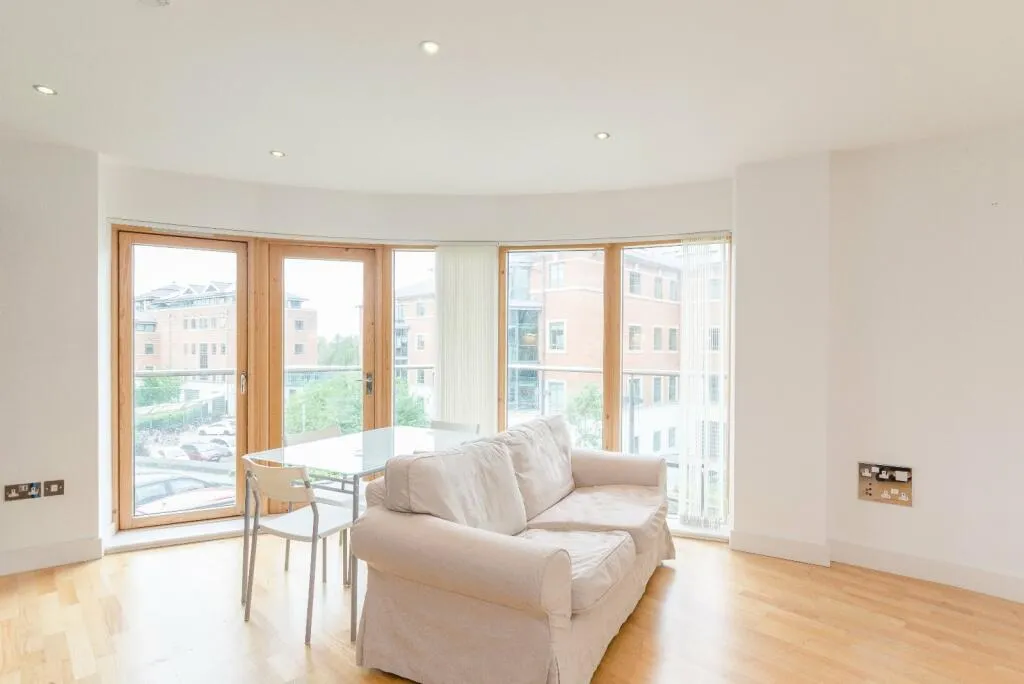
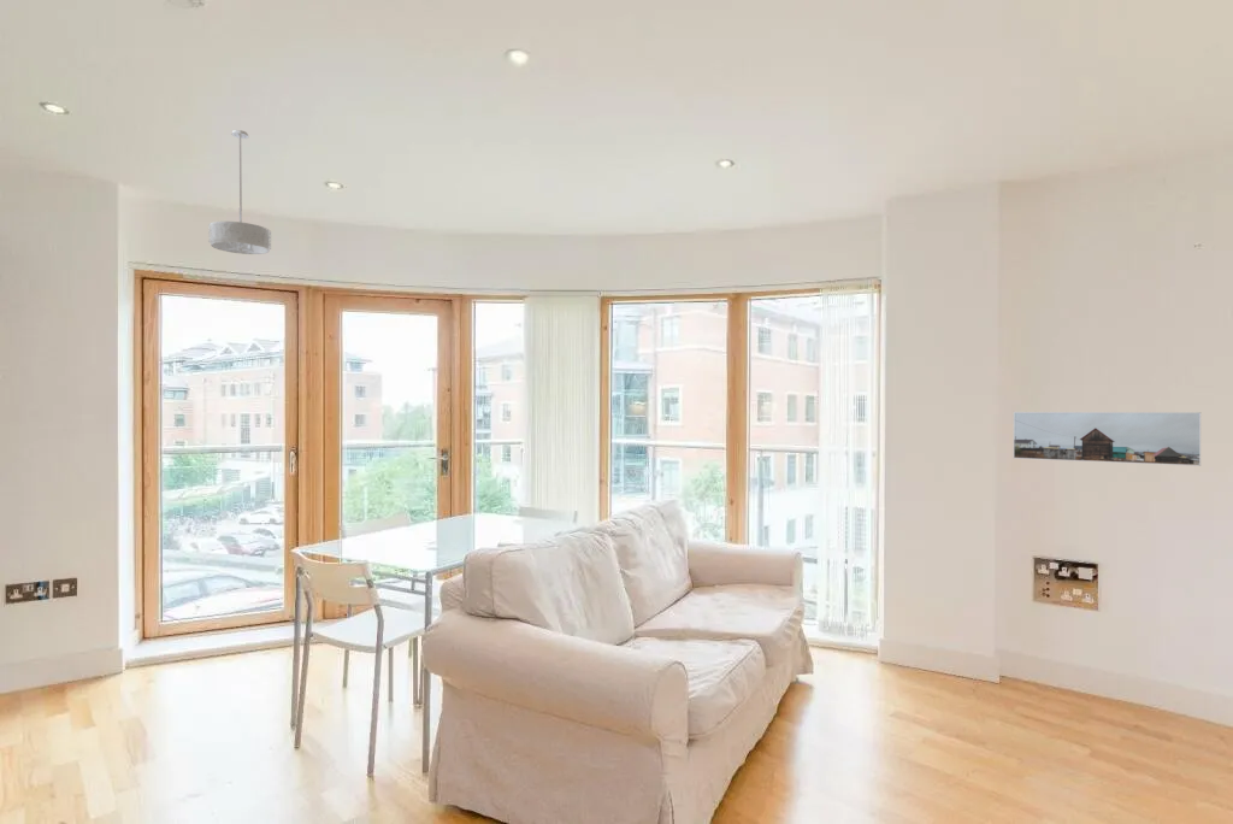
+ ceiling light fixture (240, 192)
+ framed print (1101, 436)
